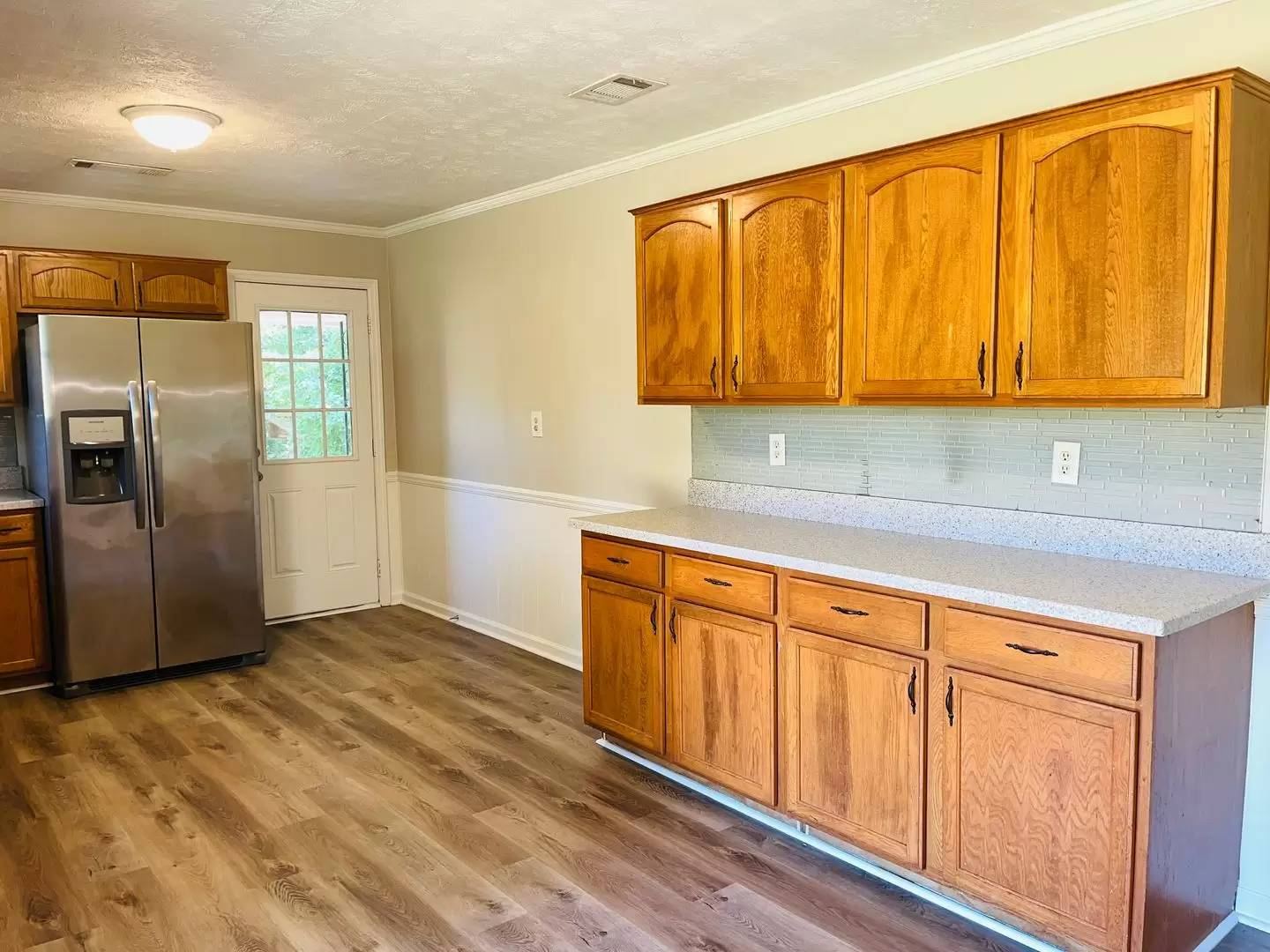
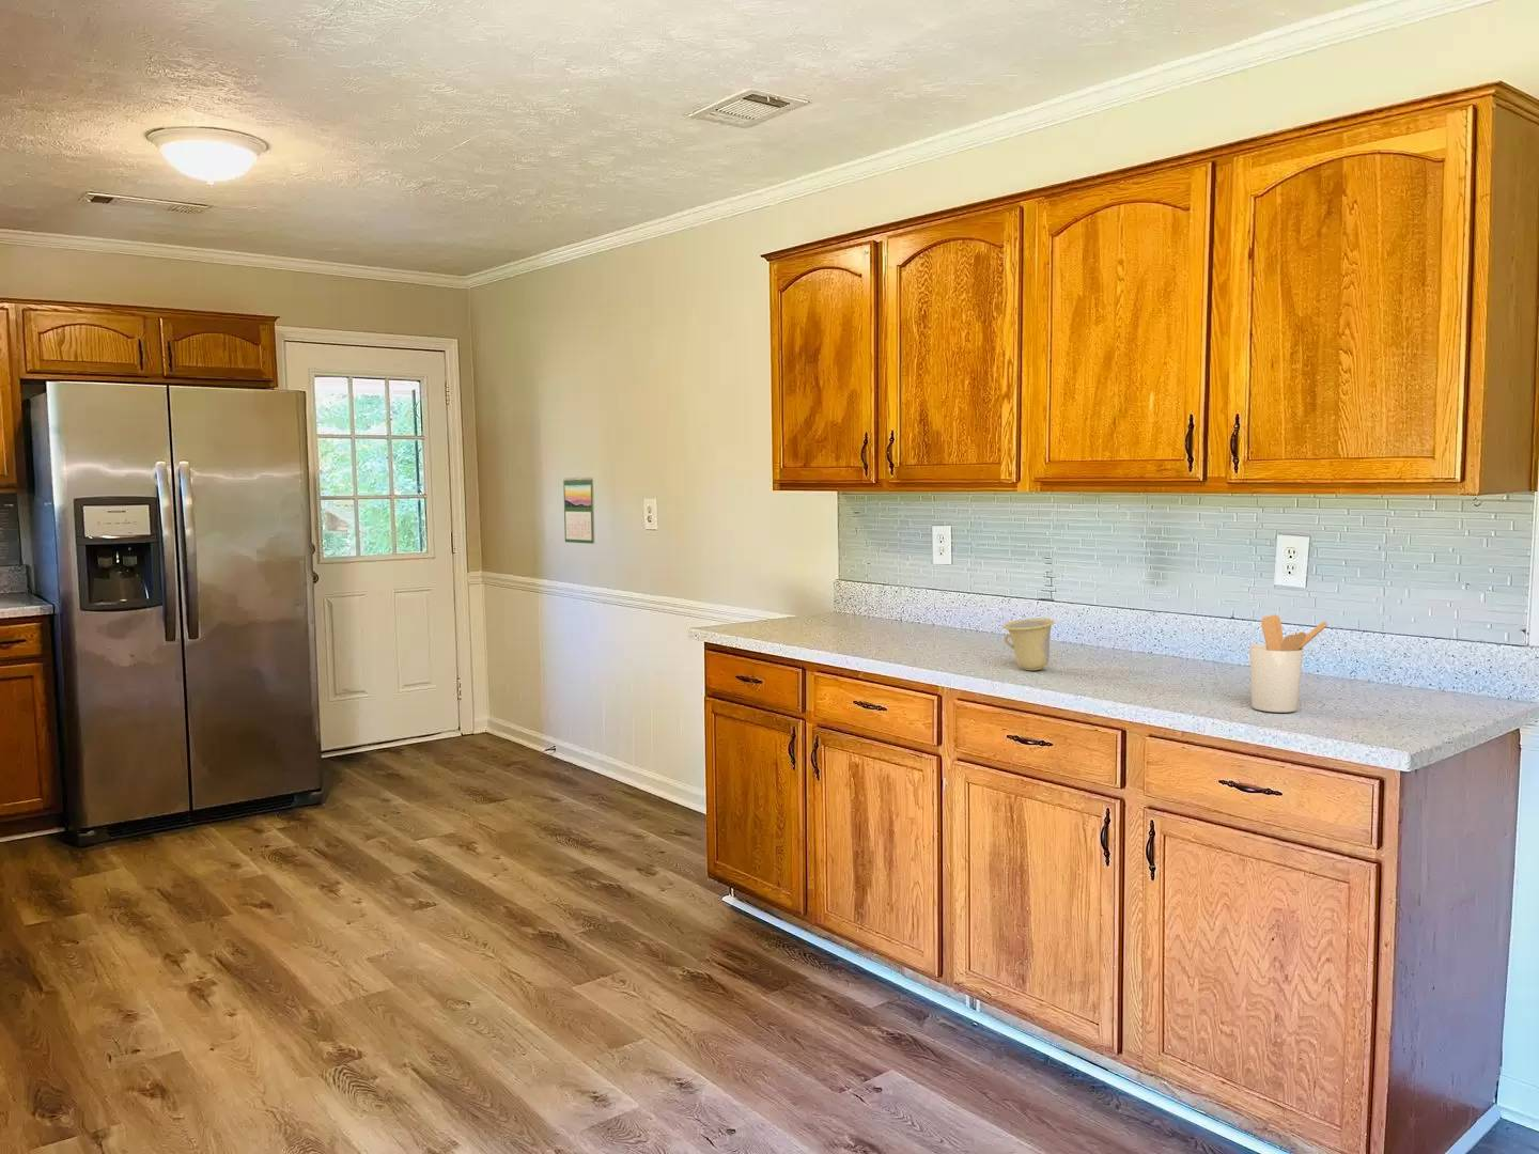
+ utensil holder (1289, 663)
+ cup (1028, 645)
+ calendar (578, 509)
